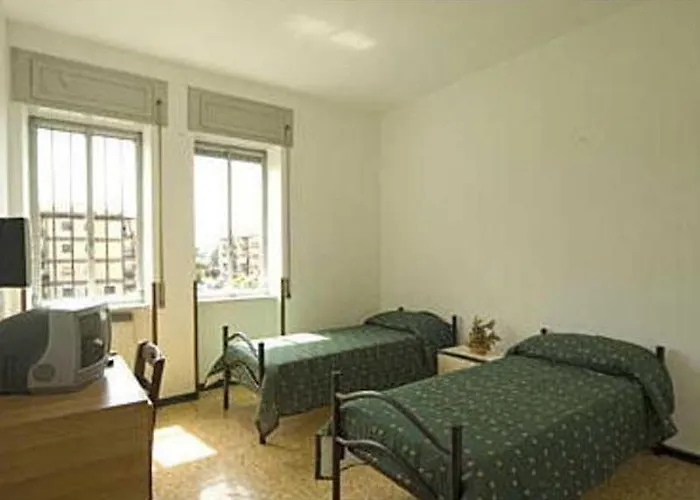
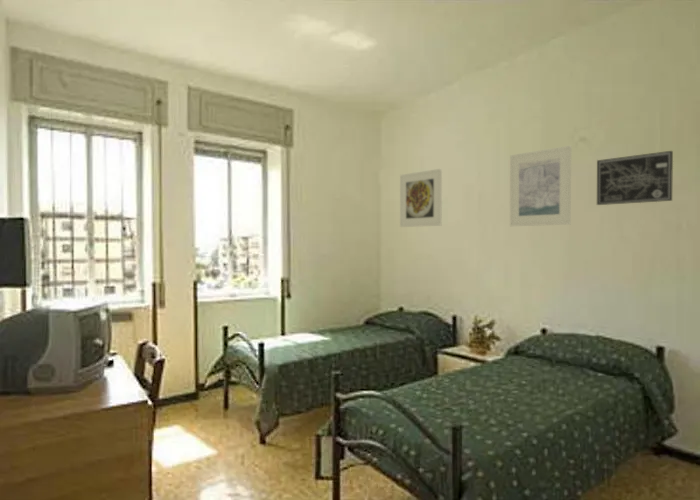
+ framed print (539, 188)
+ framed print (419, 199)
+ wall art (632, 179)
